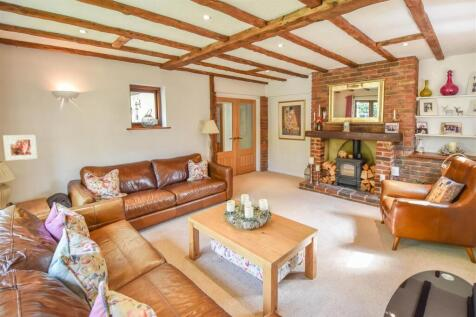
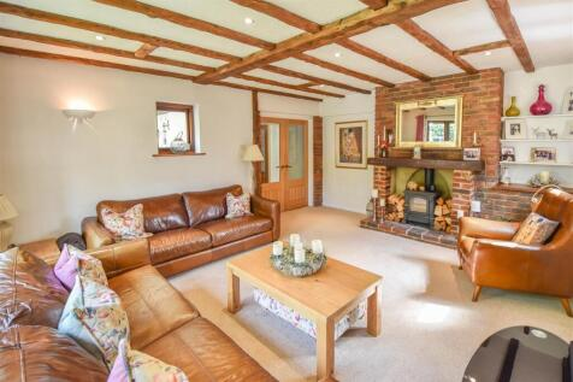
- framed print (20, 147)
